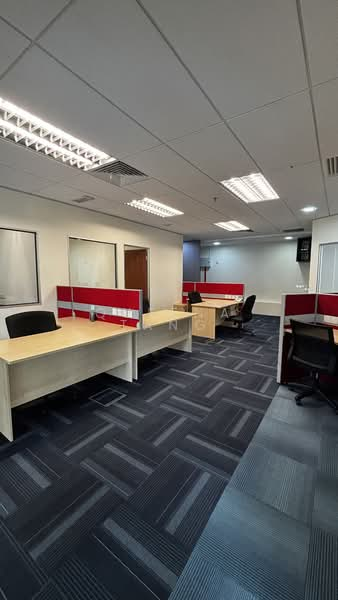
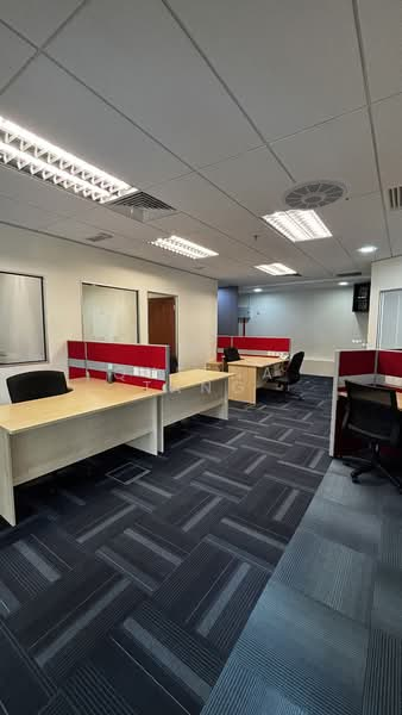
+ ceiling vent (313, 197)
